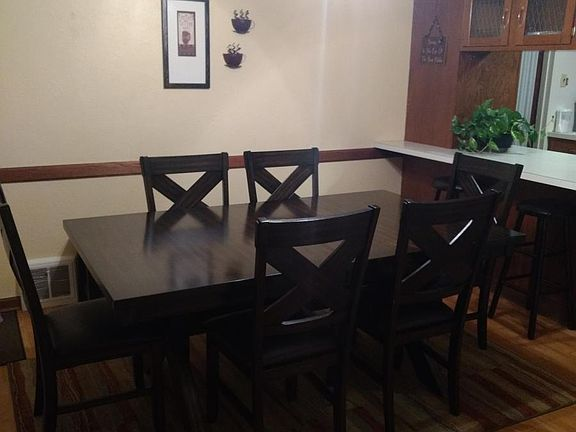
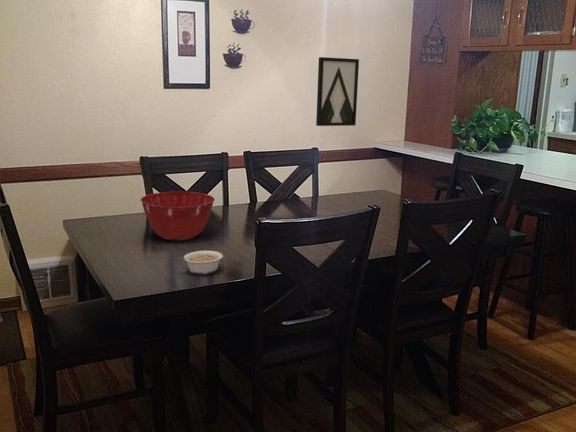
+ mixing bowl (178, 217)
+ wall art (337, 92)
+ legume (202, 262)
